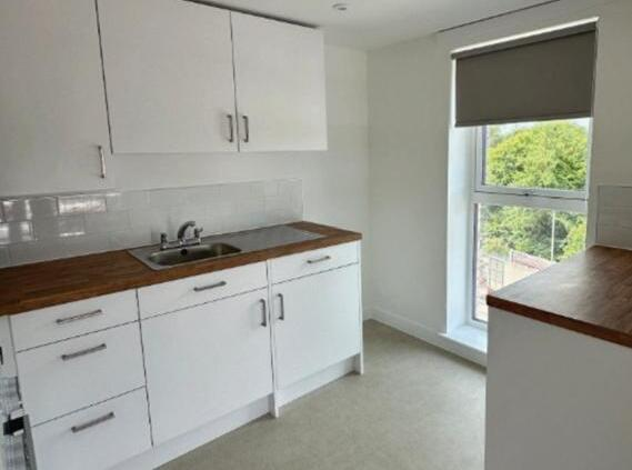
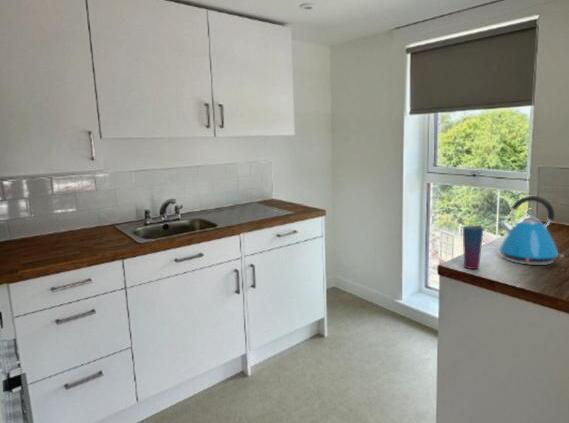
+ cup (472, 247)
+ kettle (531, 227)
